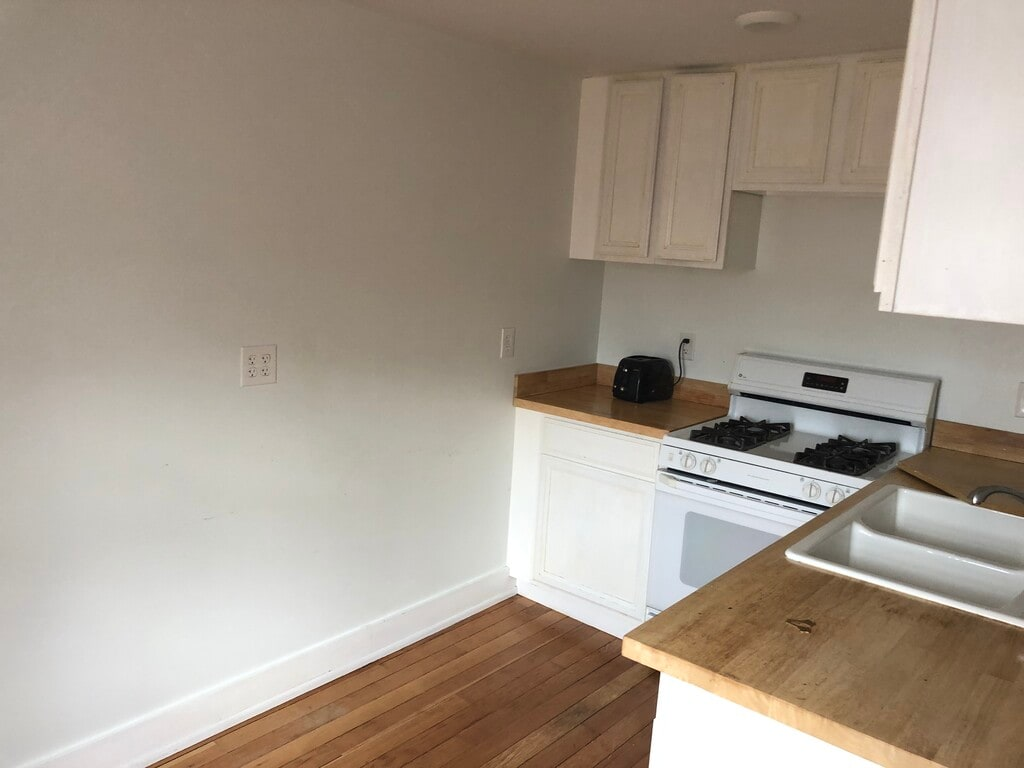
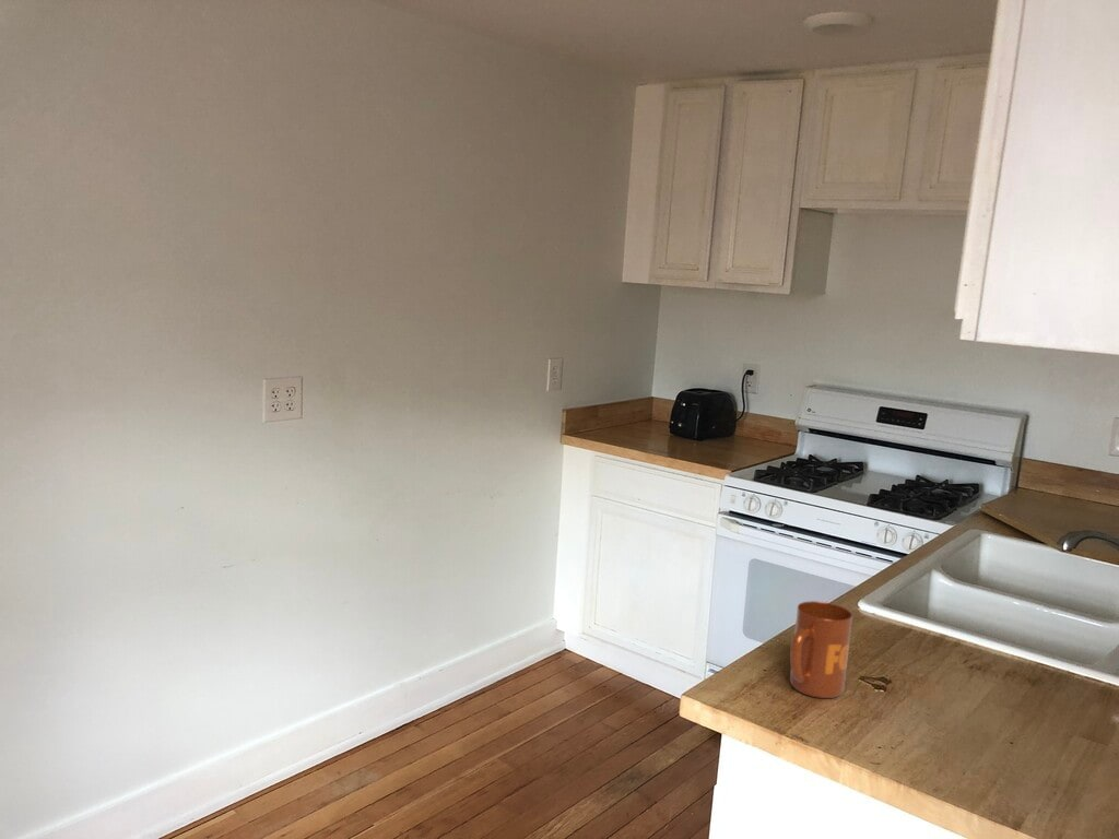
+ mug (813, 652)
